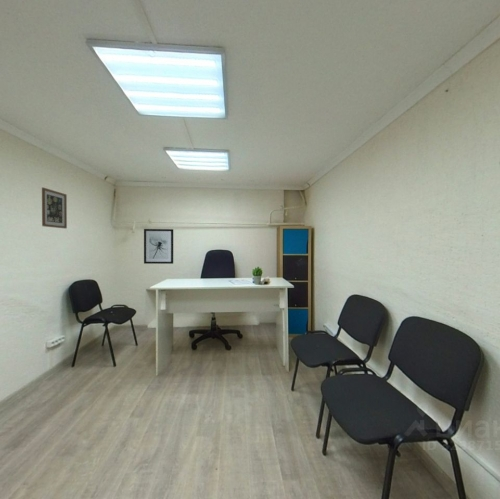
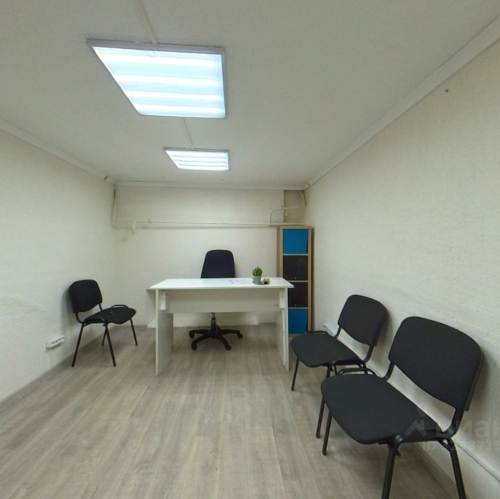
- wall art (55, 209)
- wall art (158, 246)
